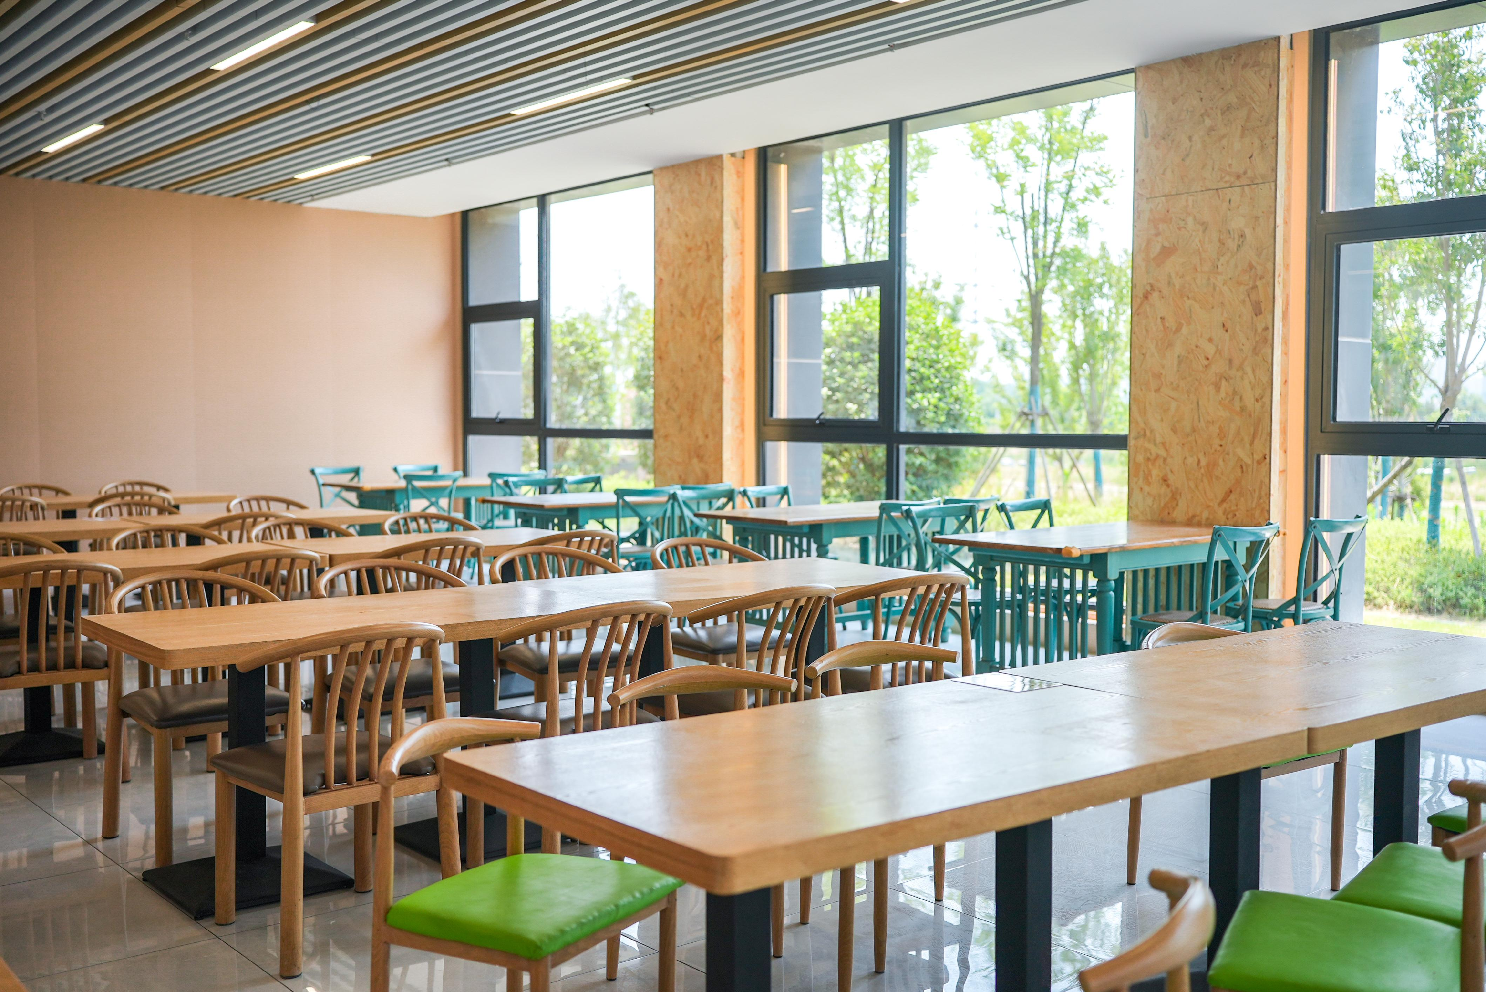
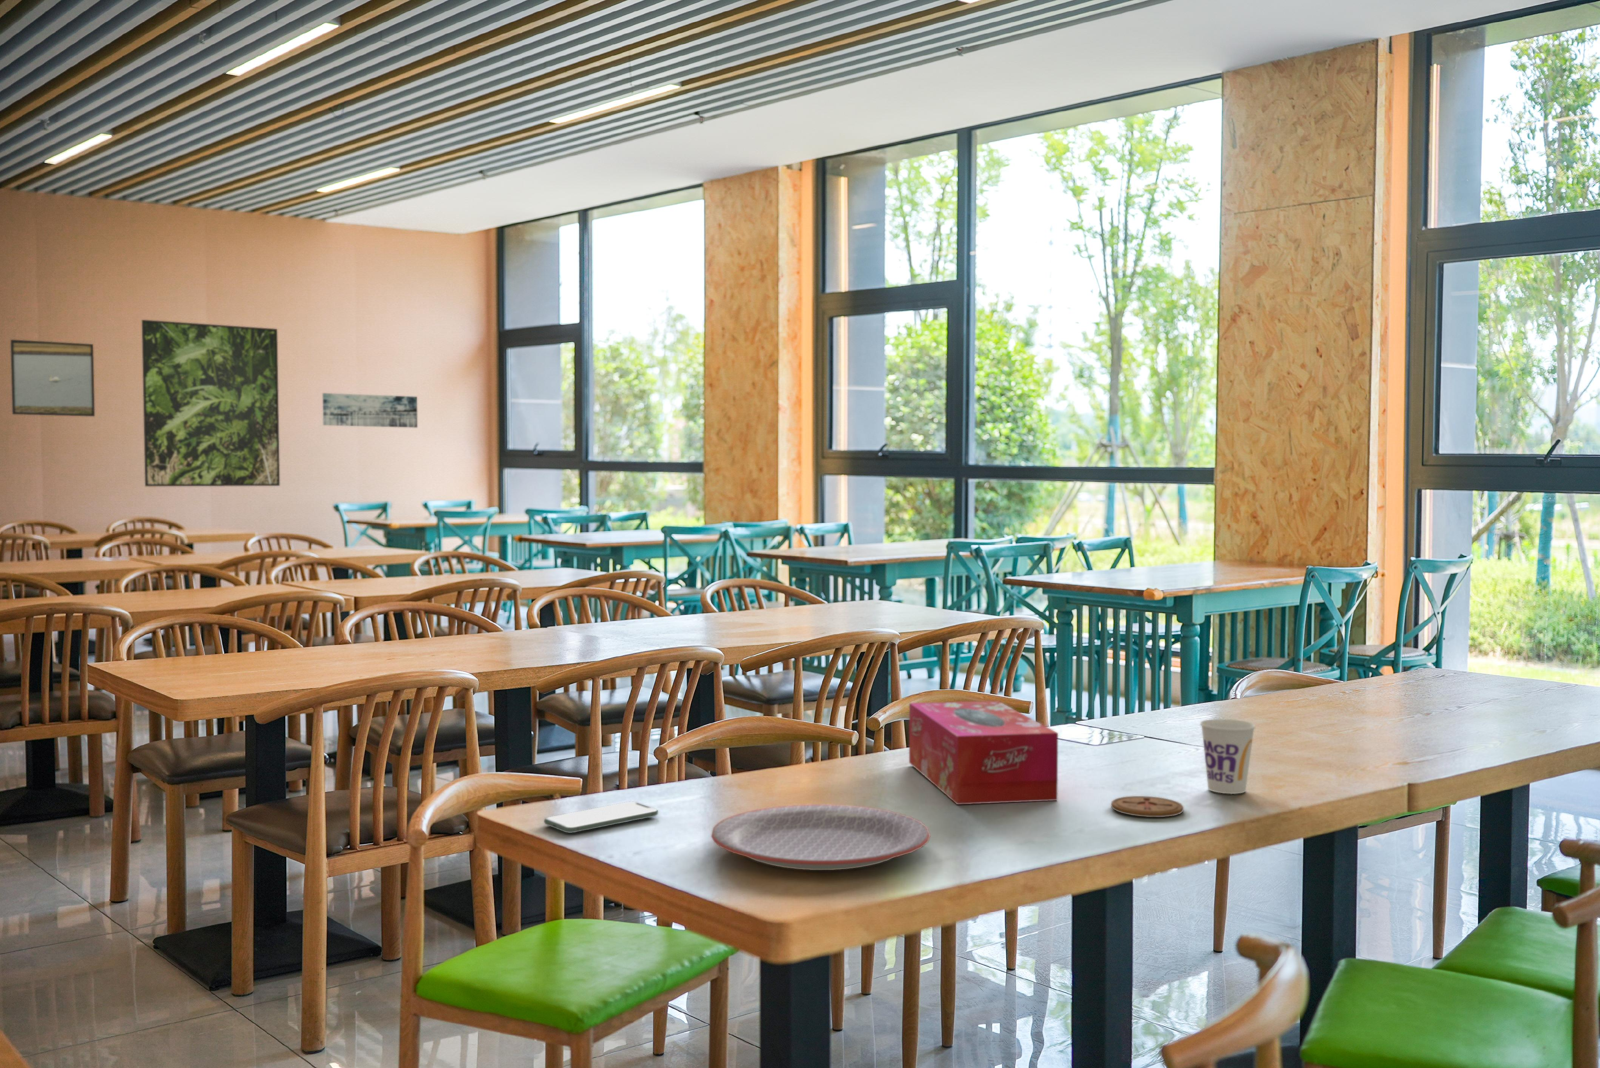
+ coaster (1147, 806)
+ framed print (213, 405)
+ wall art (371, 411)
+ cup (1227, 757)
+ tissue box (979, 749)
+ plate (820, 839)
+ smartphone (602, 816)
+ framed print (54, 379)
